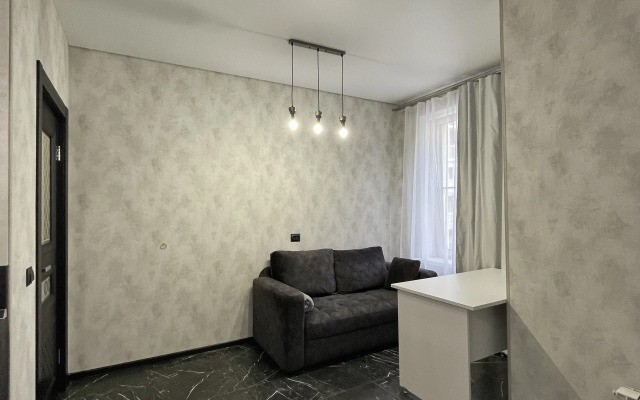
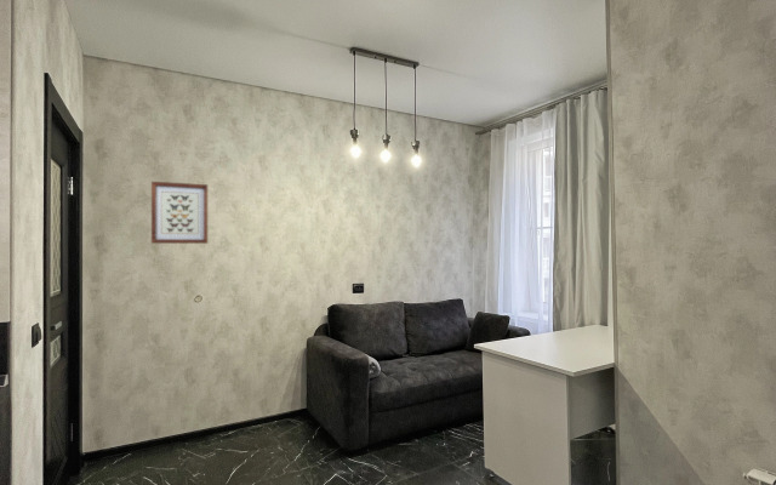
+ wall art (179, 212)
